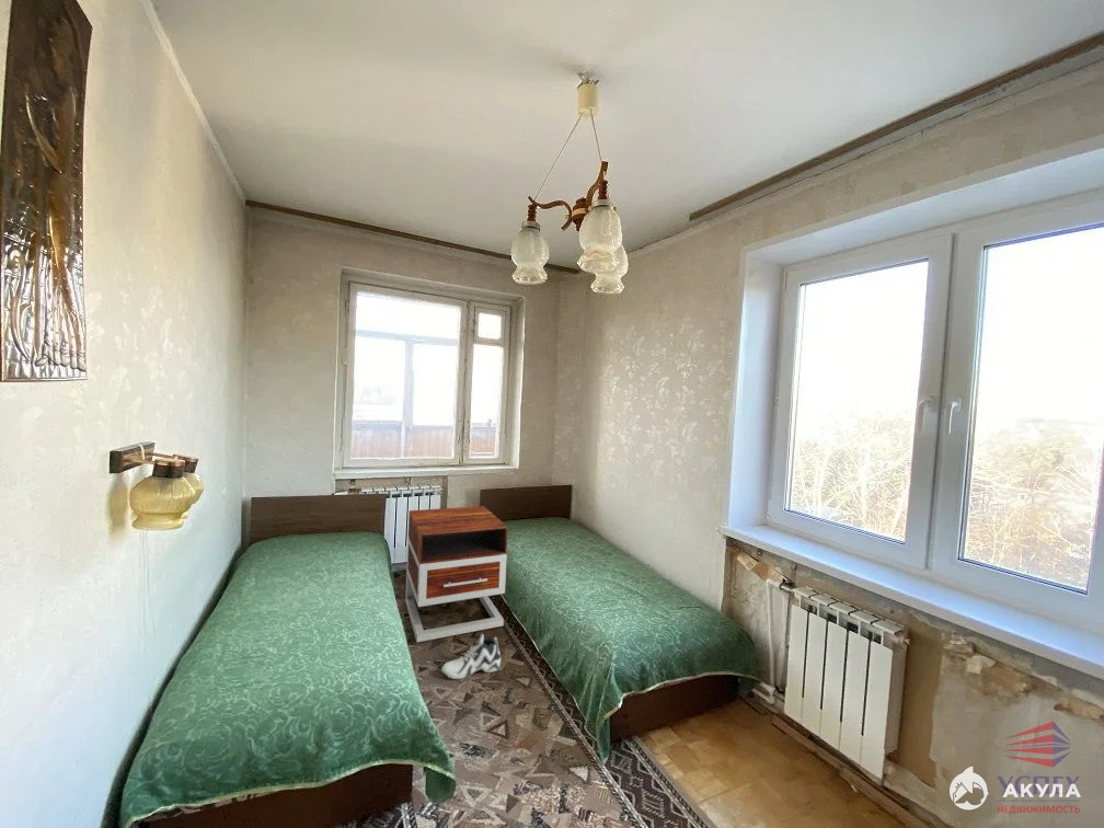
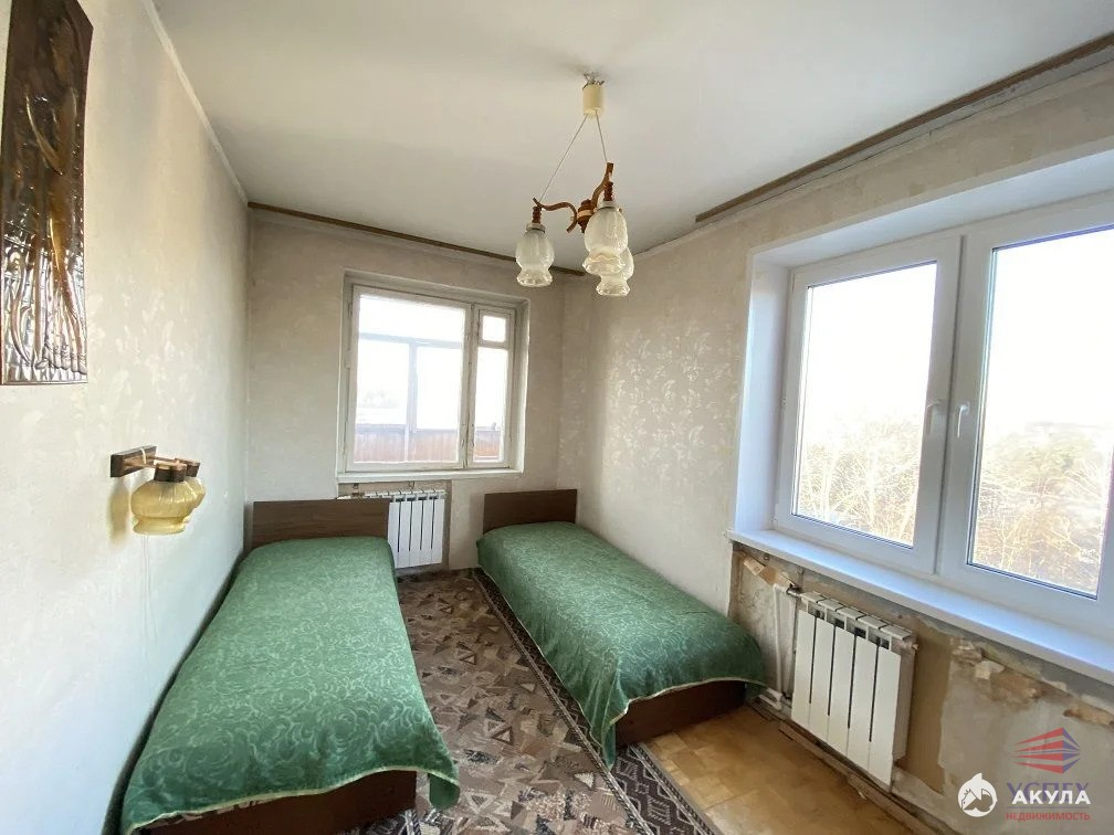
- nightstand (455, 566)
- sneaker (472, 652)
